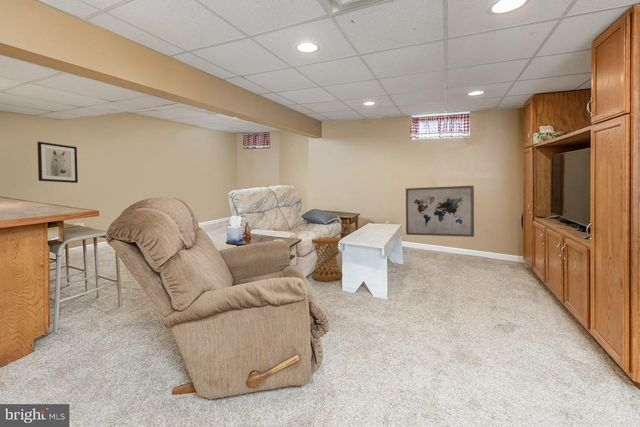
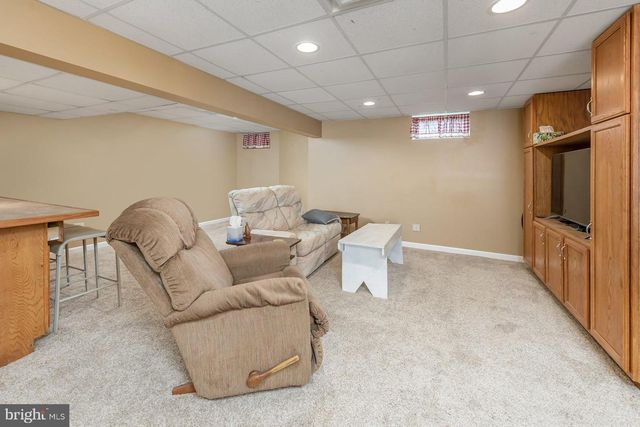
- wall art (58, 163)
- wall art (438, 211)
- side table (326, 257)
